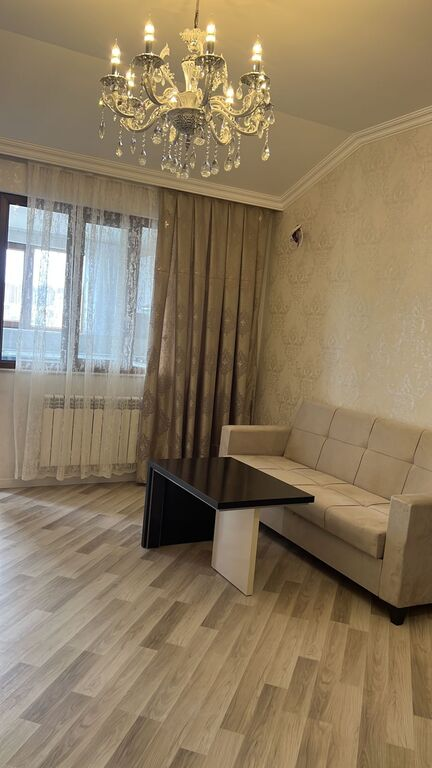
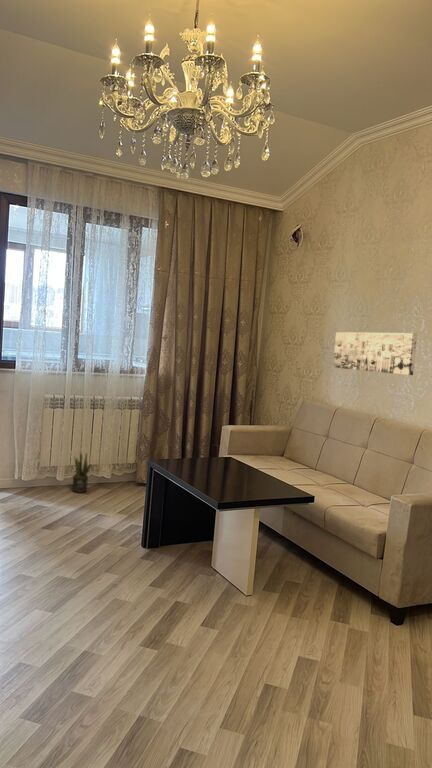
+ wall art (371, 352)
+ potted plant (81, 472)
